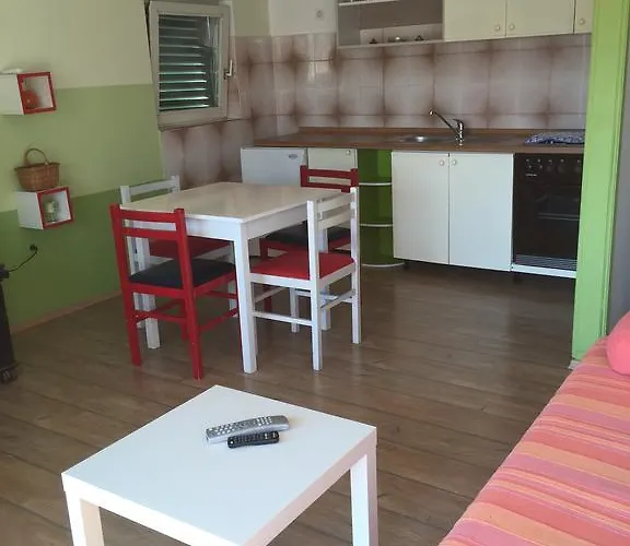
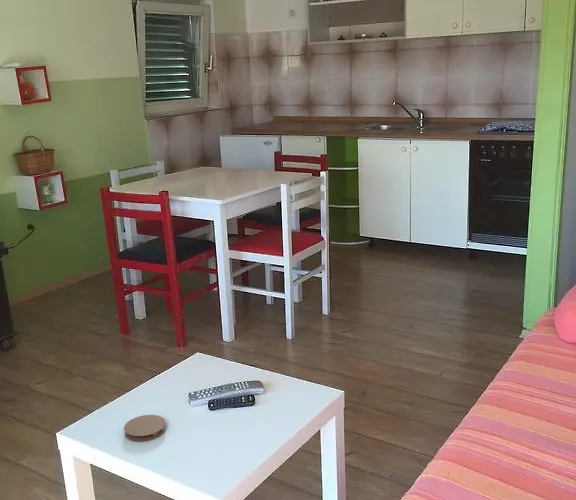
+ coaster (145, 427)
